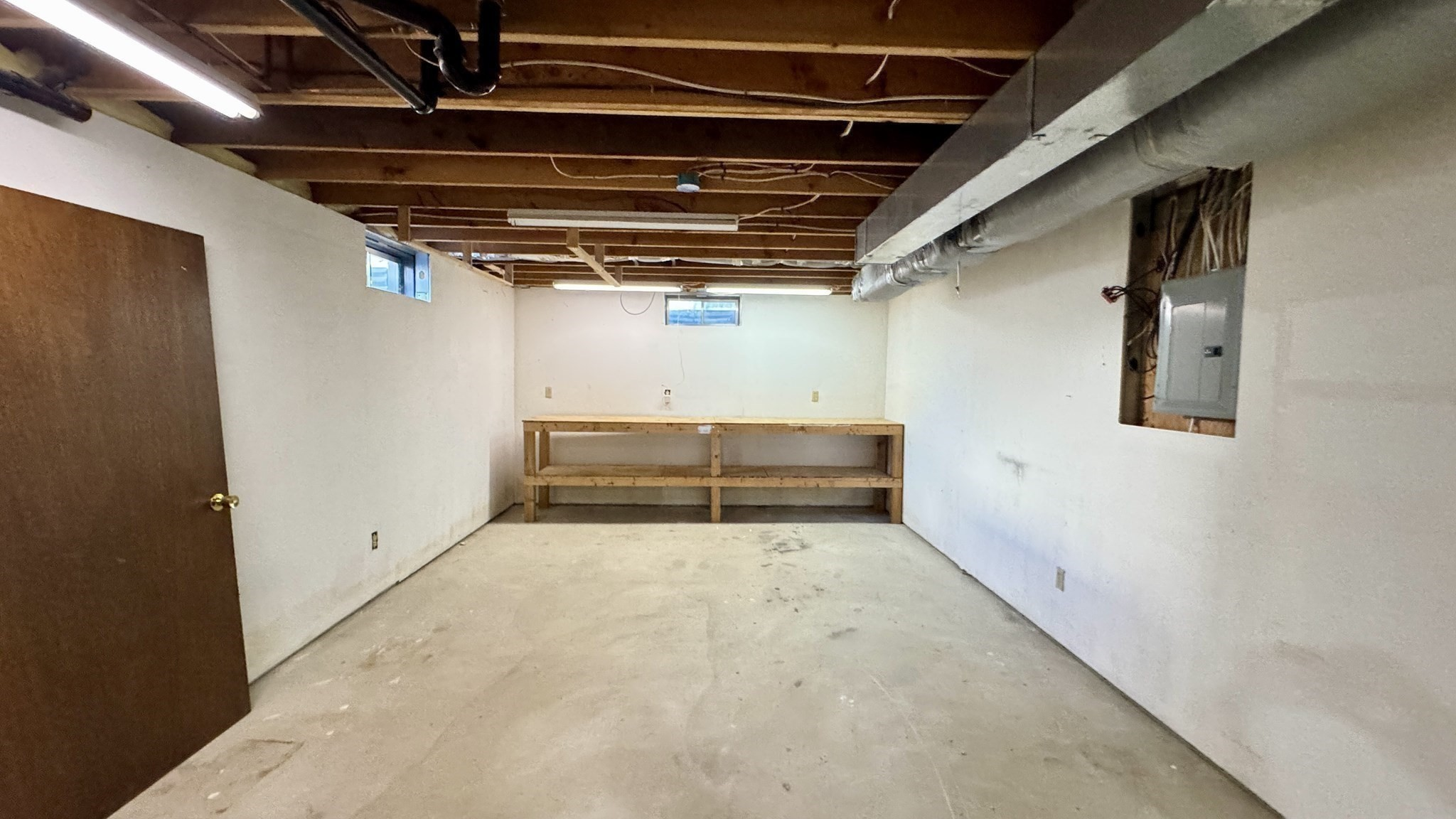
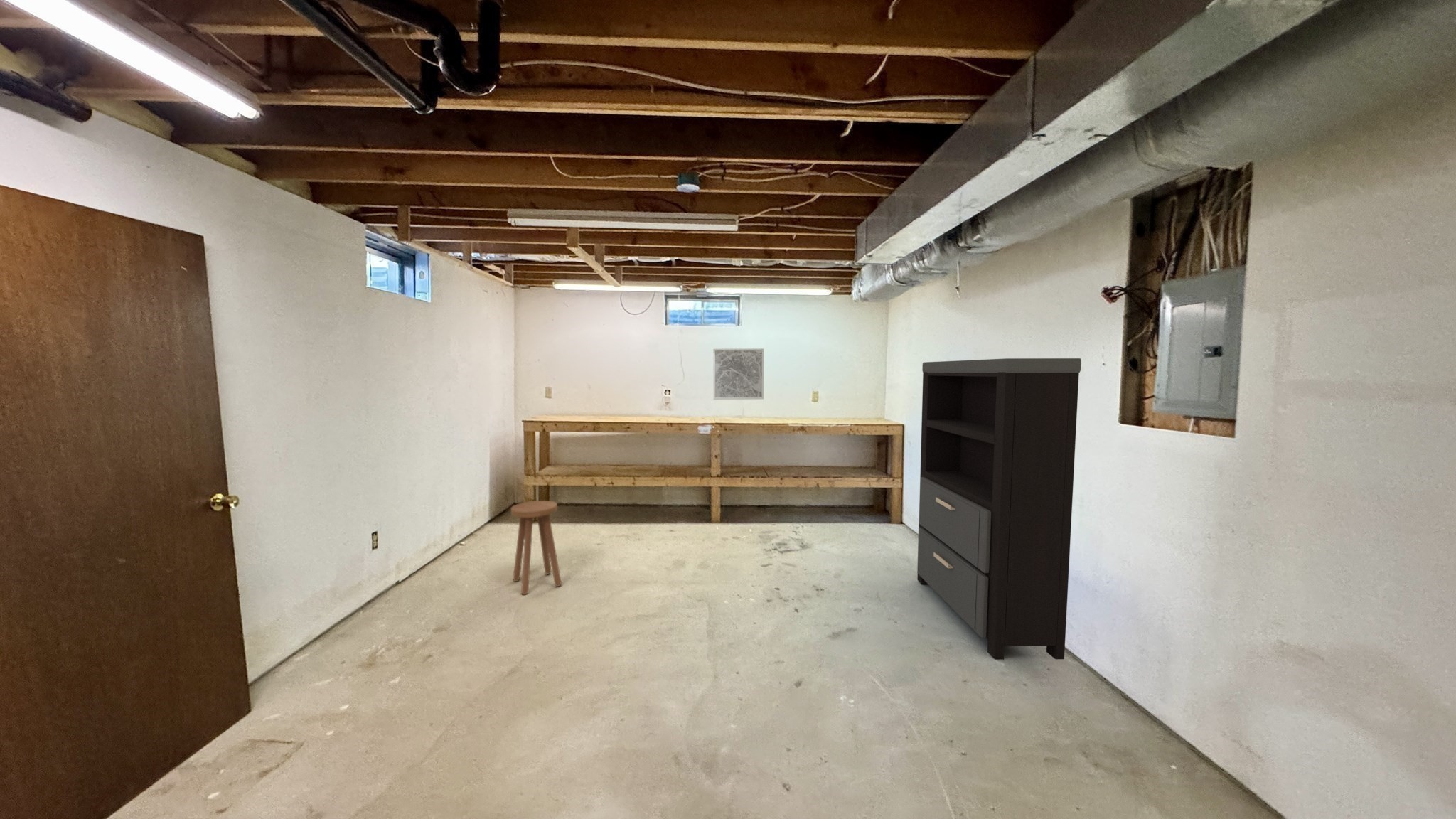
+ wall art (738, 374)
+ shelving unit (978, 489)
+ stool (531, 543)
